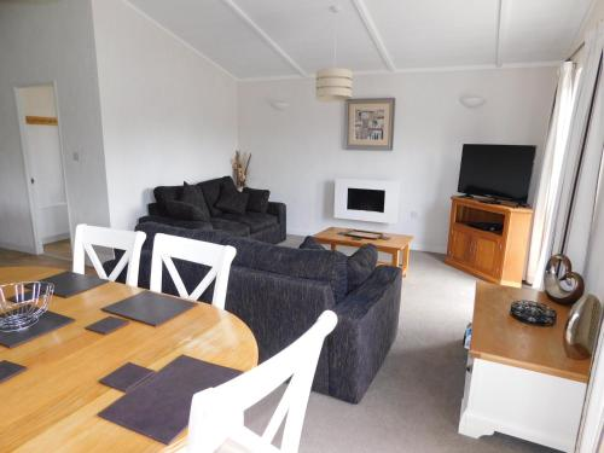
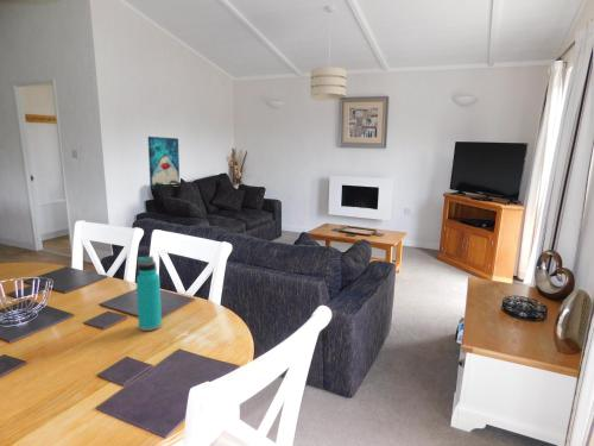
+ wall art (164, 162)
+ water bottle (148, 291)
